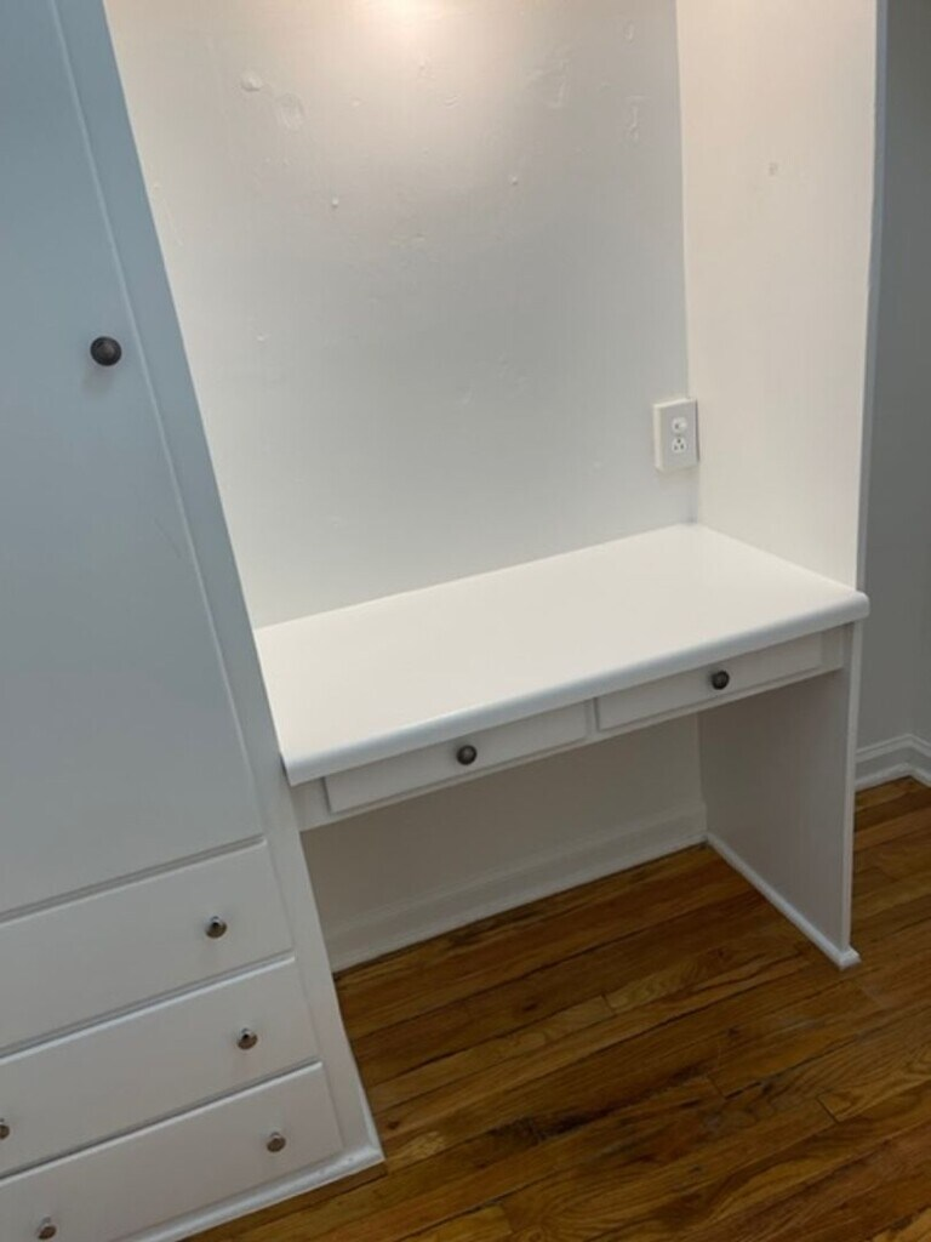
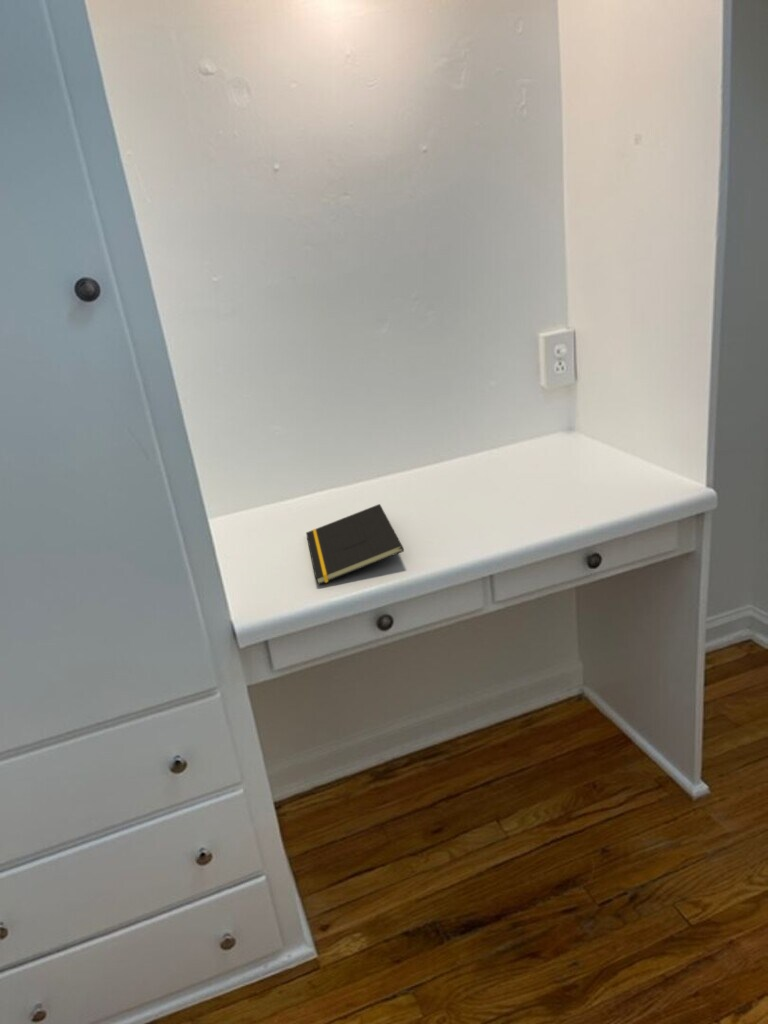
+ notepad (351, 541)
